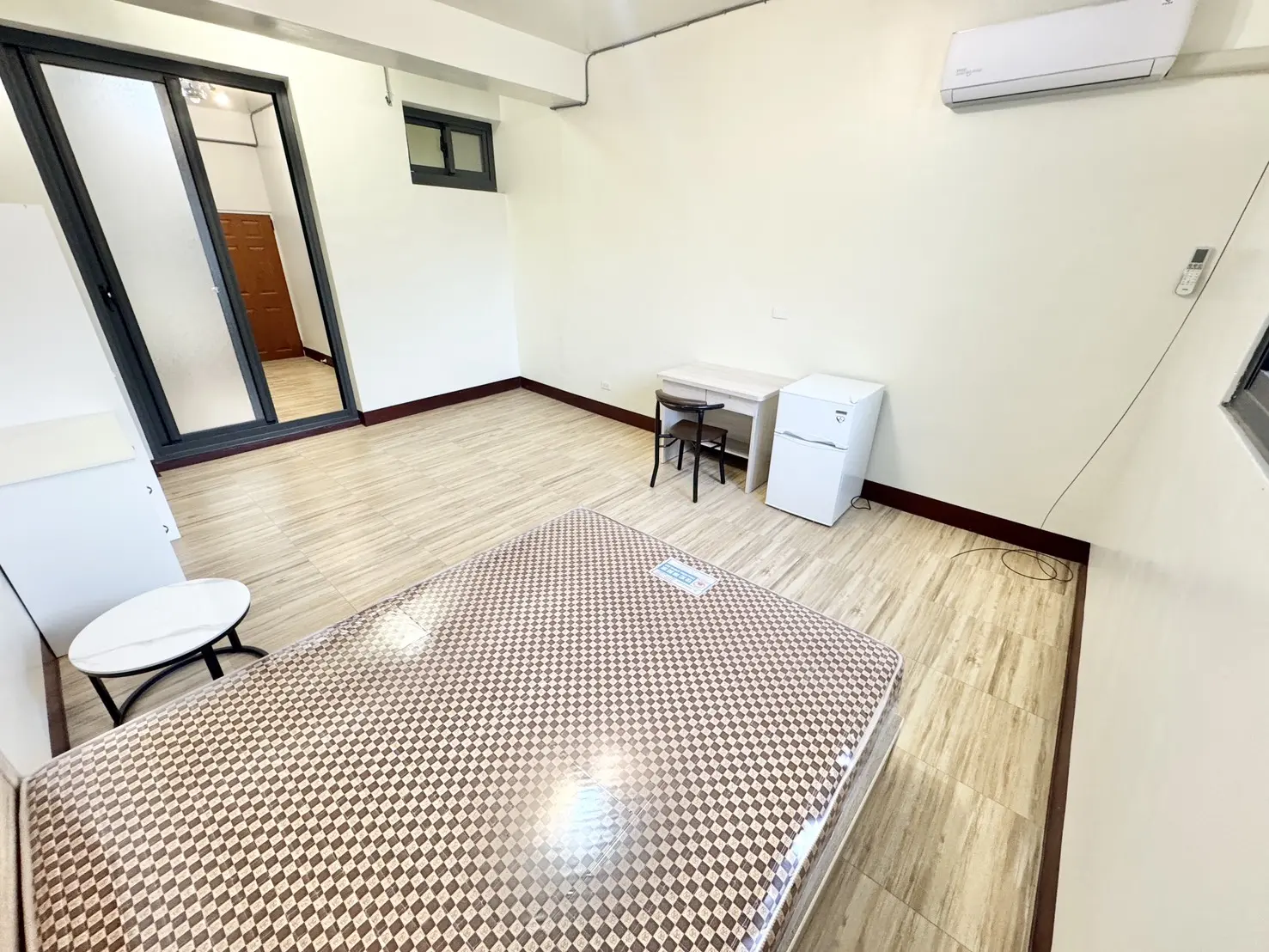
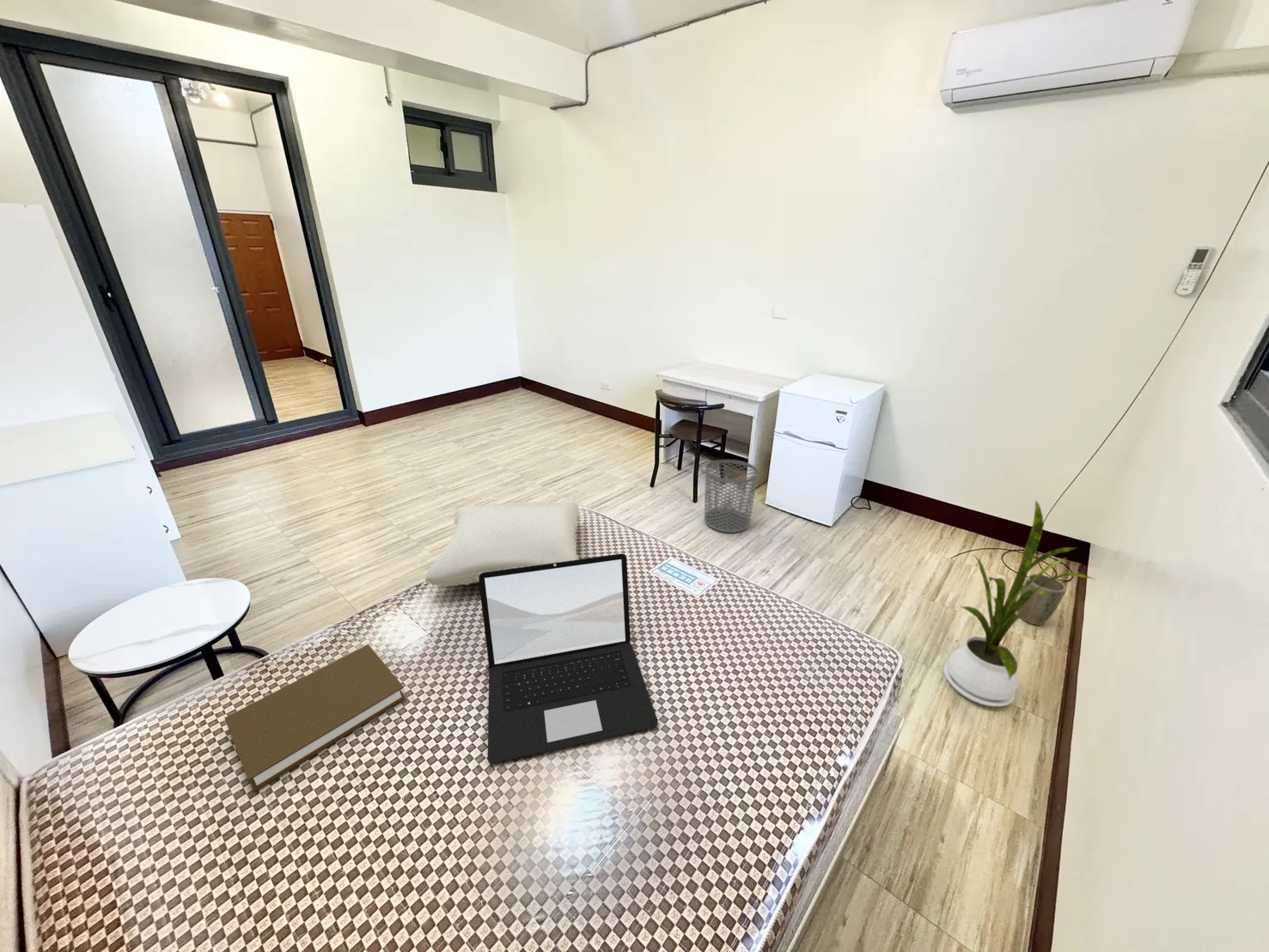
+ book (319, 706)
+ pillow (511, 540)
+ house plant (1008, 610)
+ waste bin (729, 496)
+ laptop (564, 647)
+ plant pot (1039, 601)
